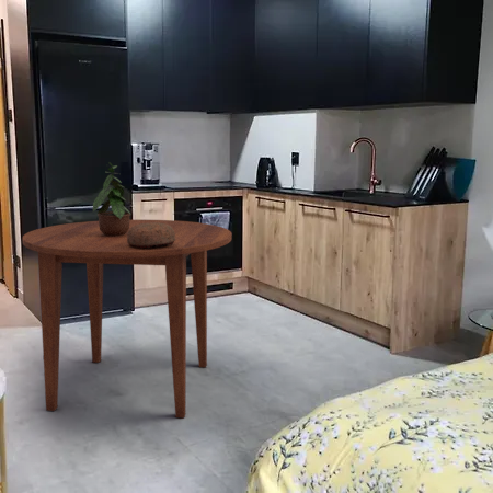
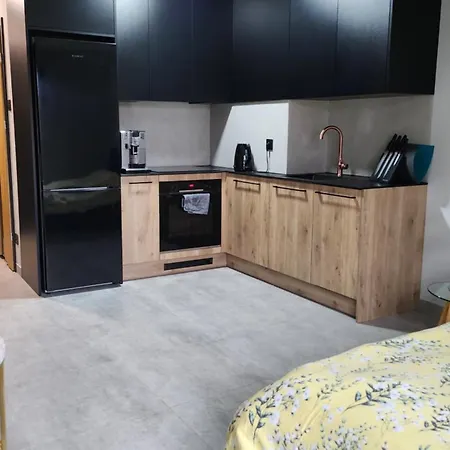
- potted plant (111, 197)
- dining table (101, 310)
- decorative bowl (150, 233)
